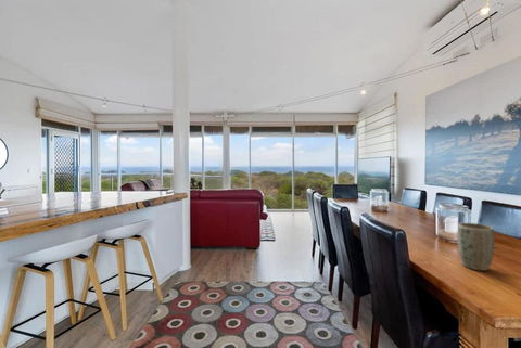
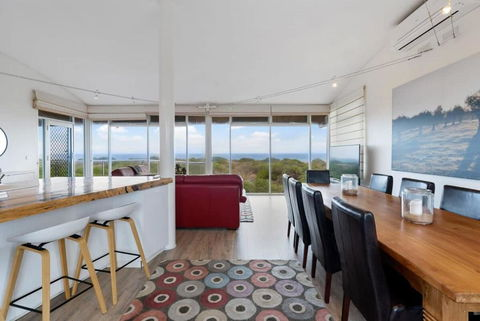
- plant pot (474, 246)
